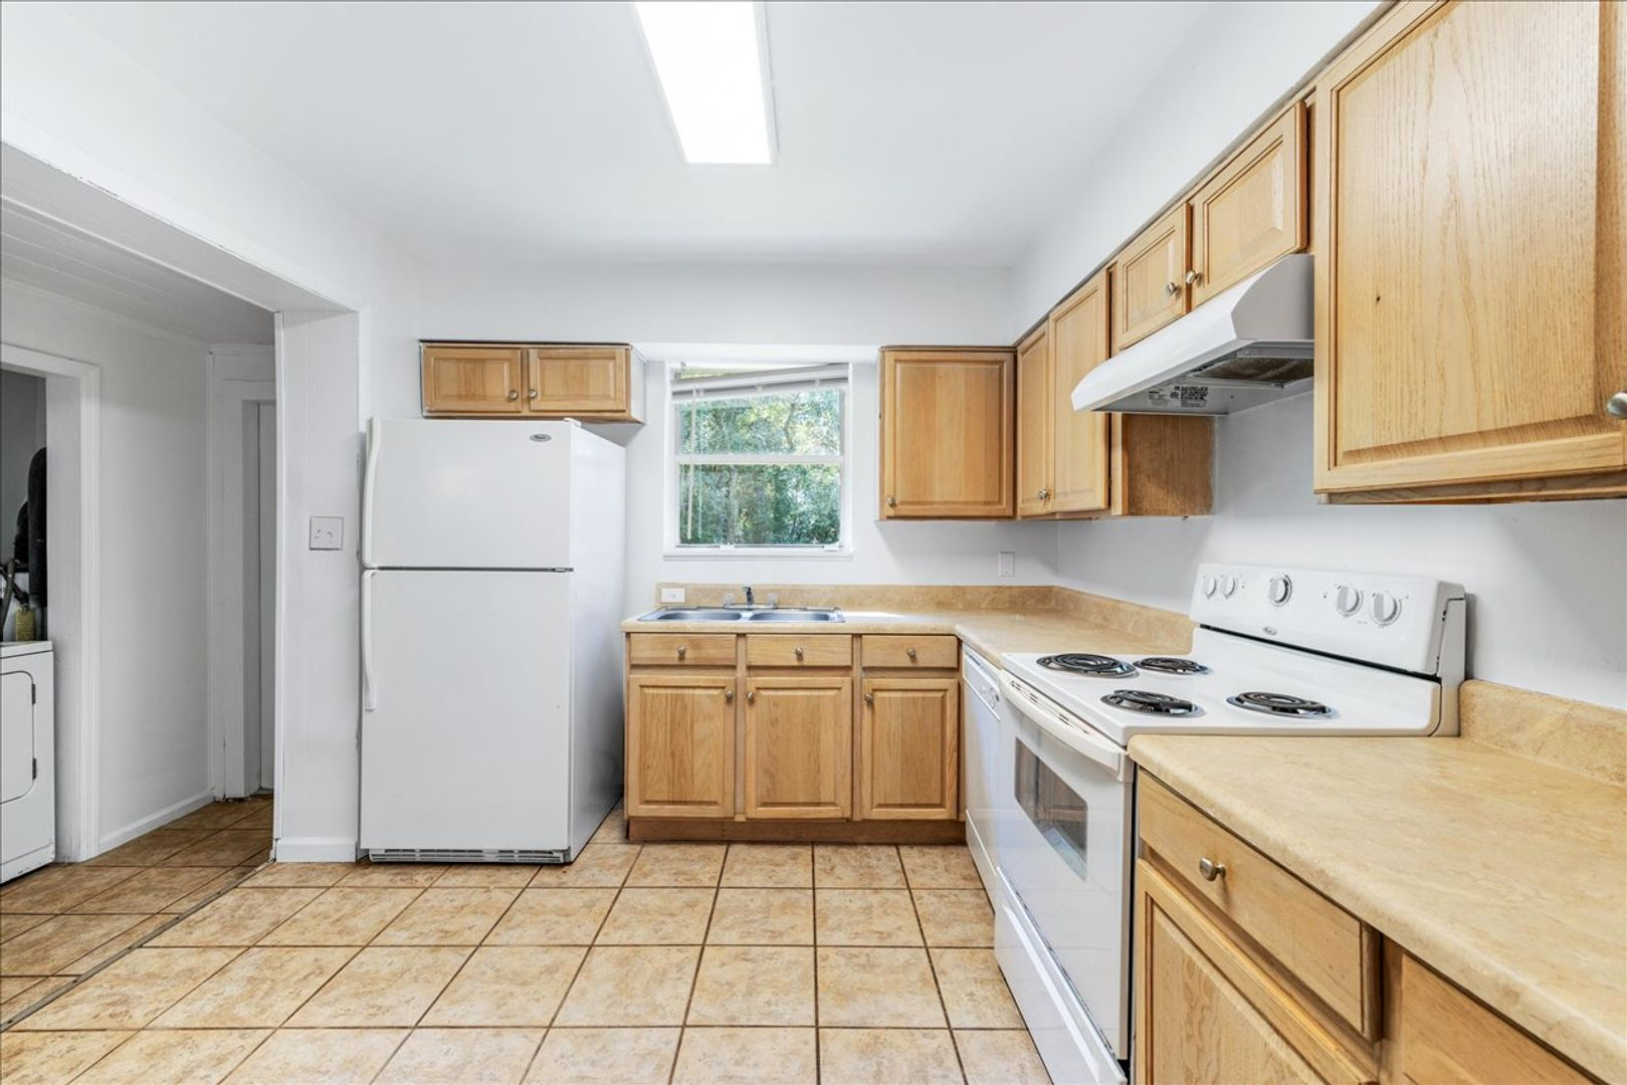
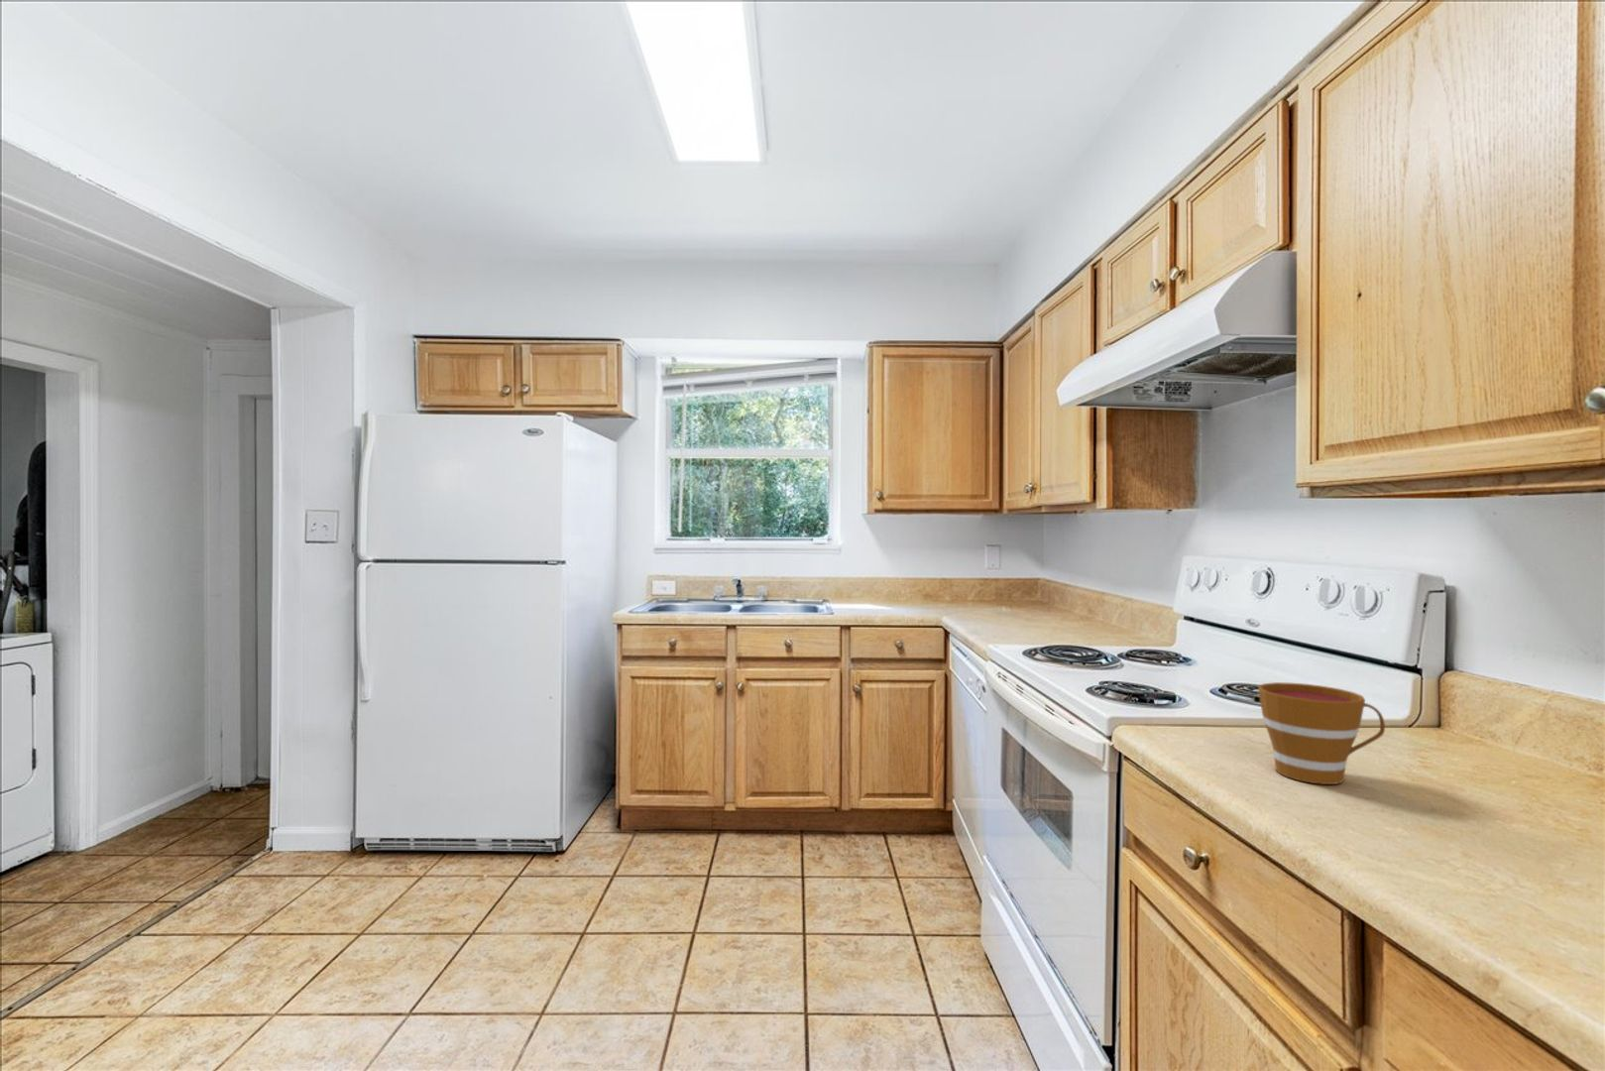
+ cup (1317, 733)
